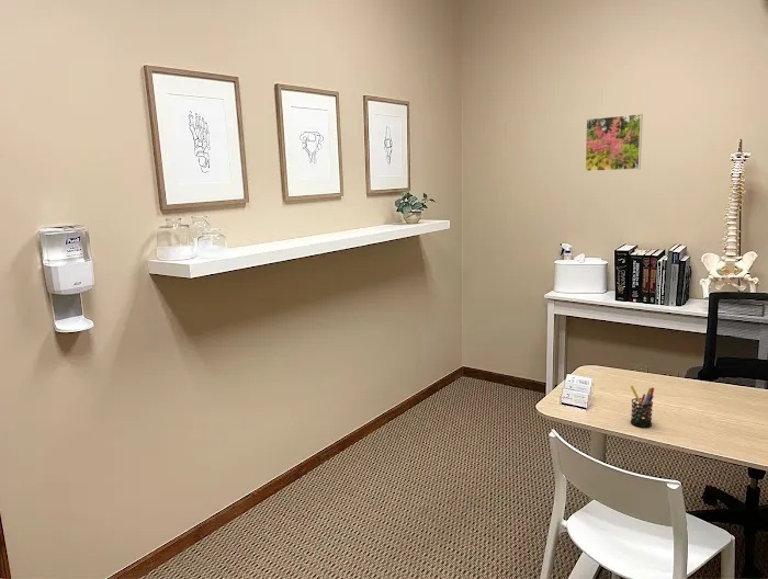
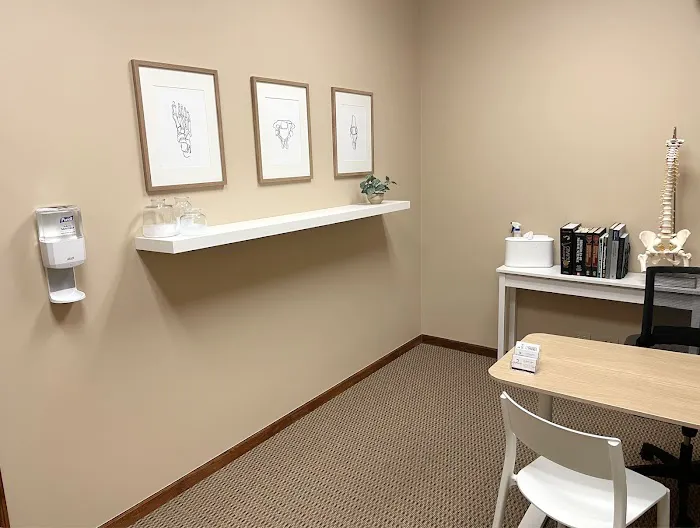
- pen holder (644, 404)
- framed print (612, 144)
